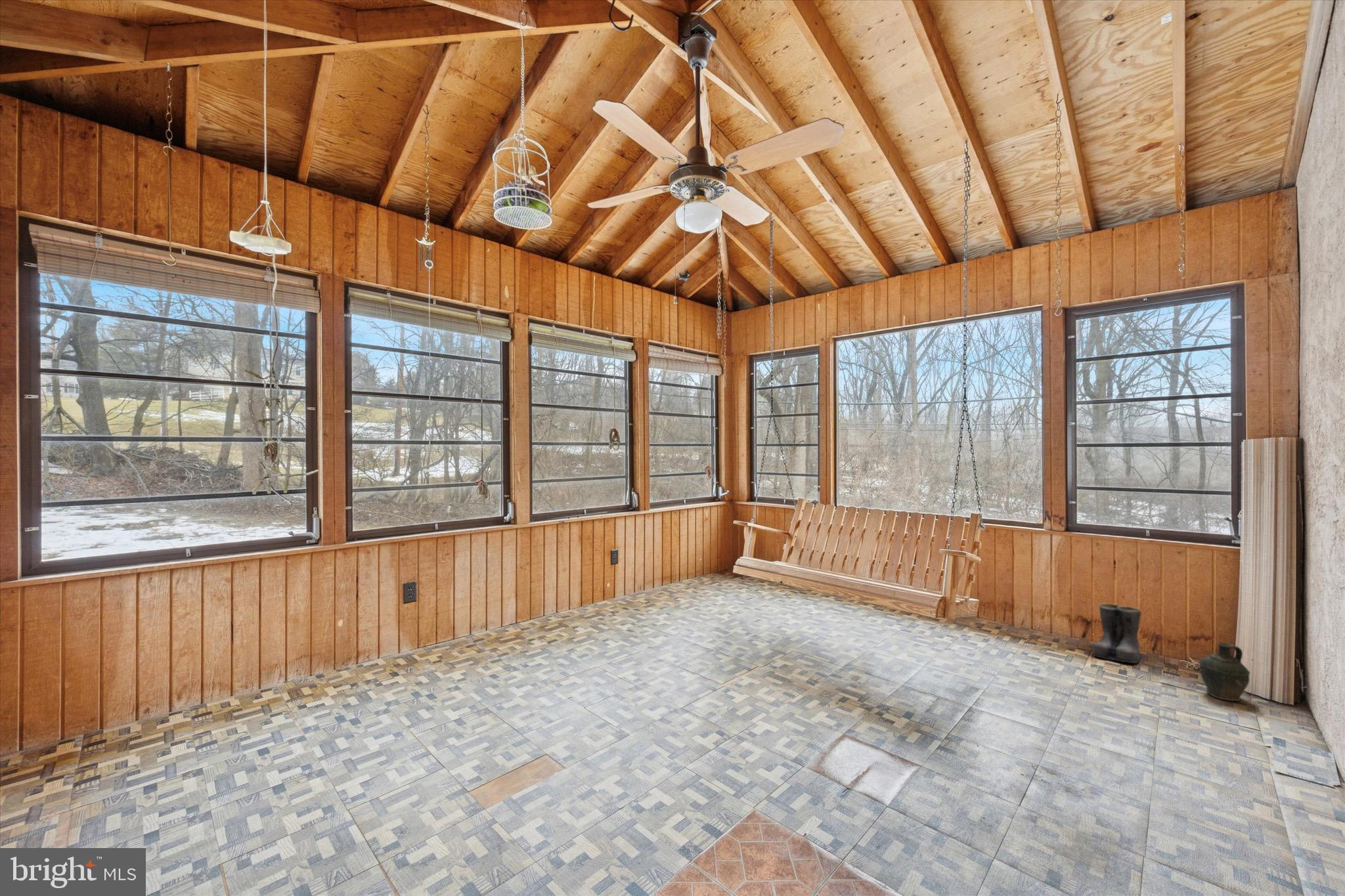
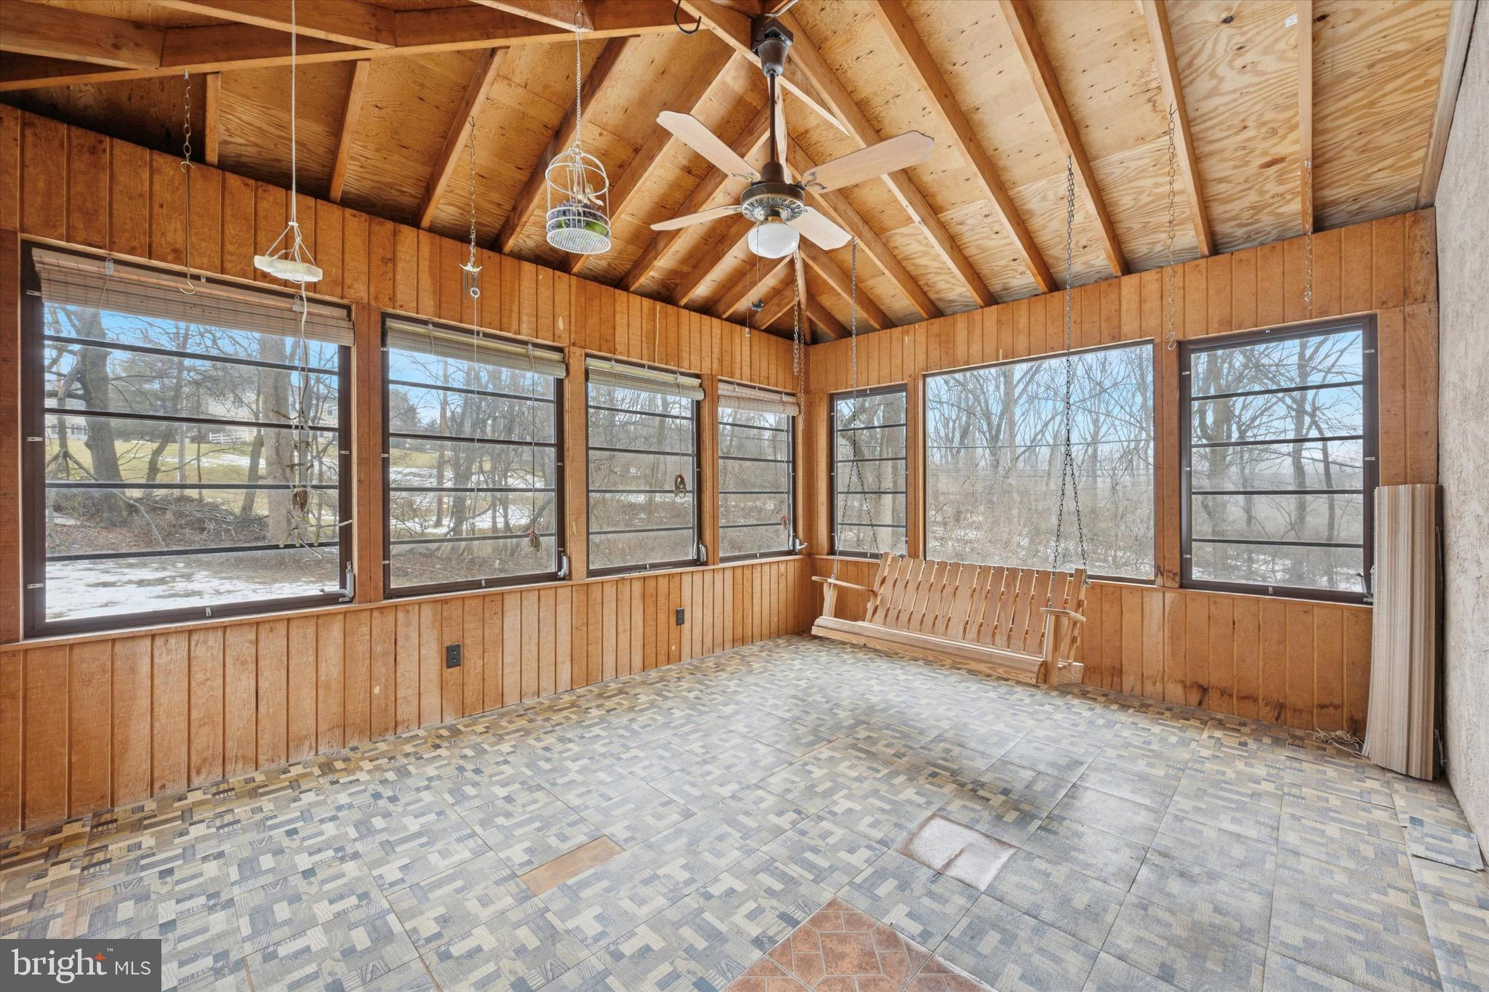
- boots (1116, 631)
- ceramic jug (1224, 670)
